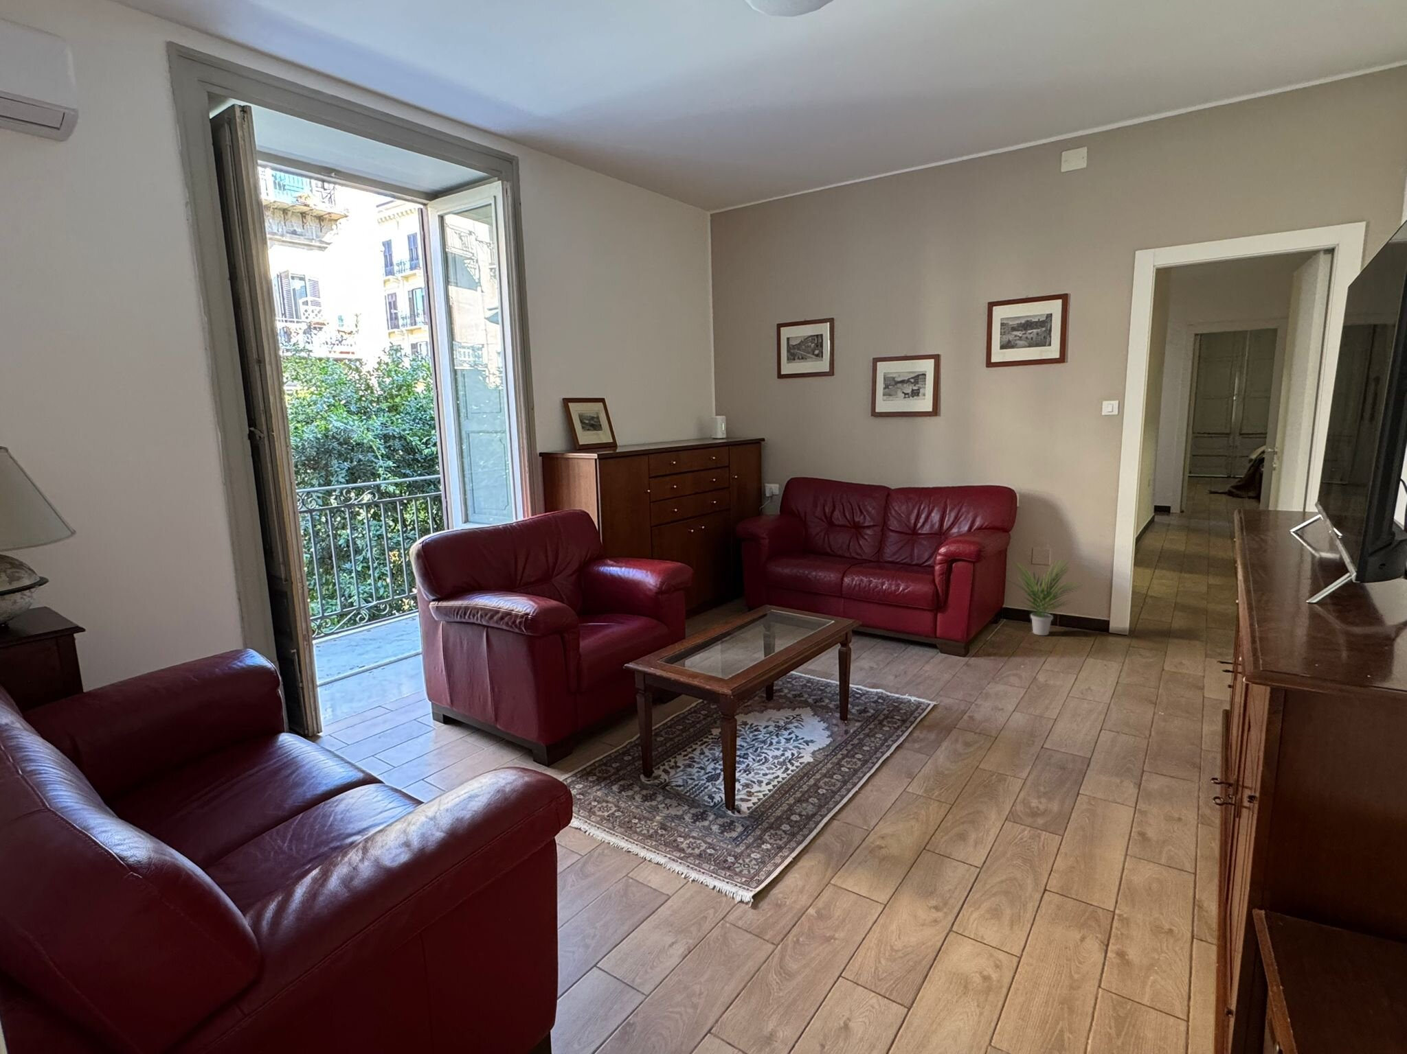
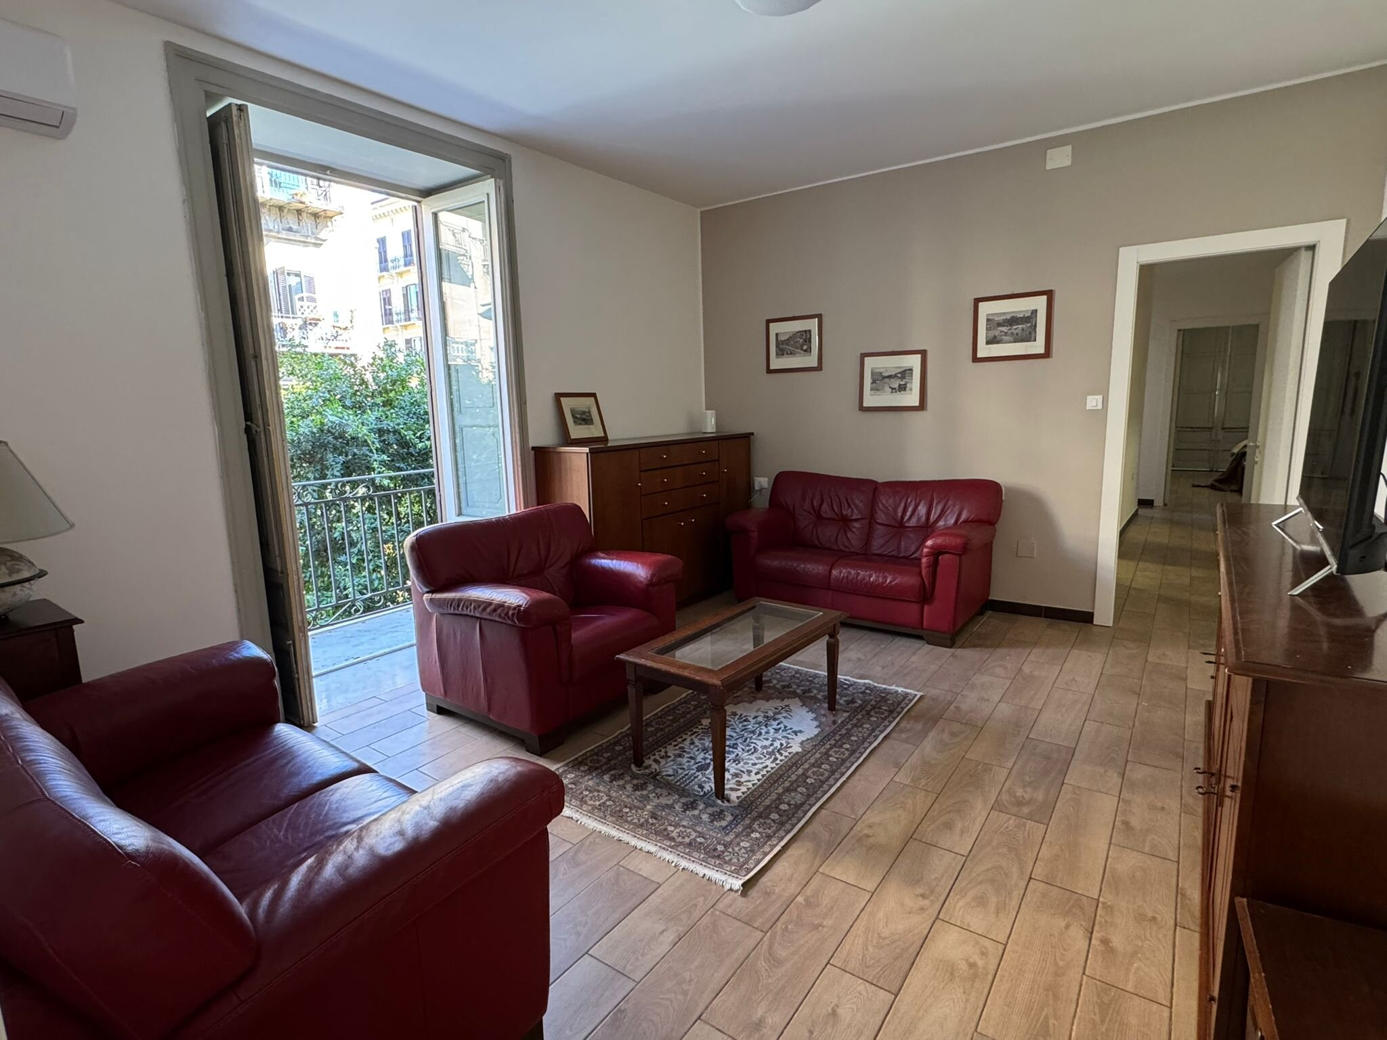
- potted plant (1041, 597)
